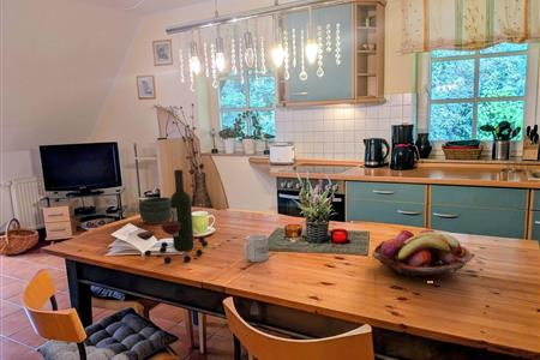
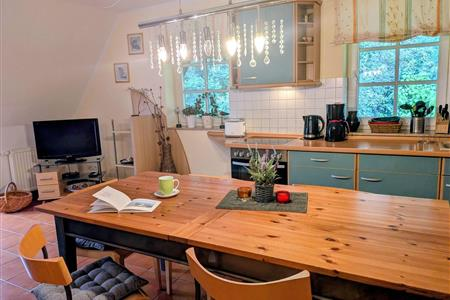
- bowl (156, 210)
- mug (254, 248)
- fruit basket (420, 251)
- wine bottle (175, 212)
